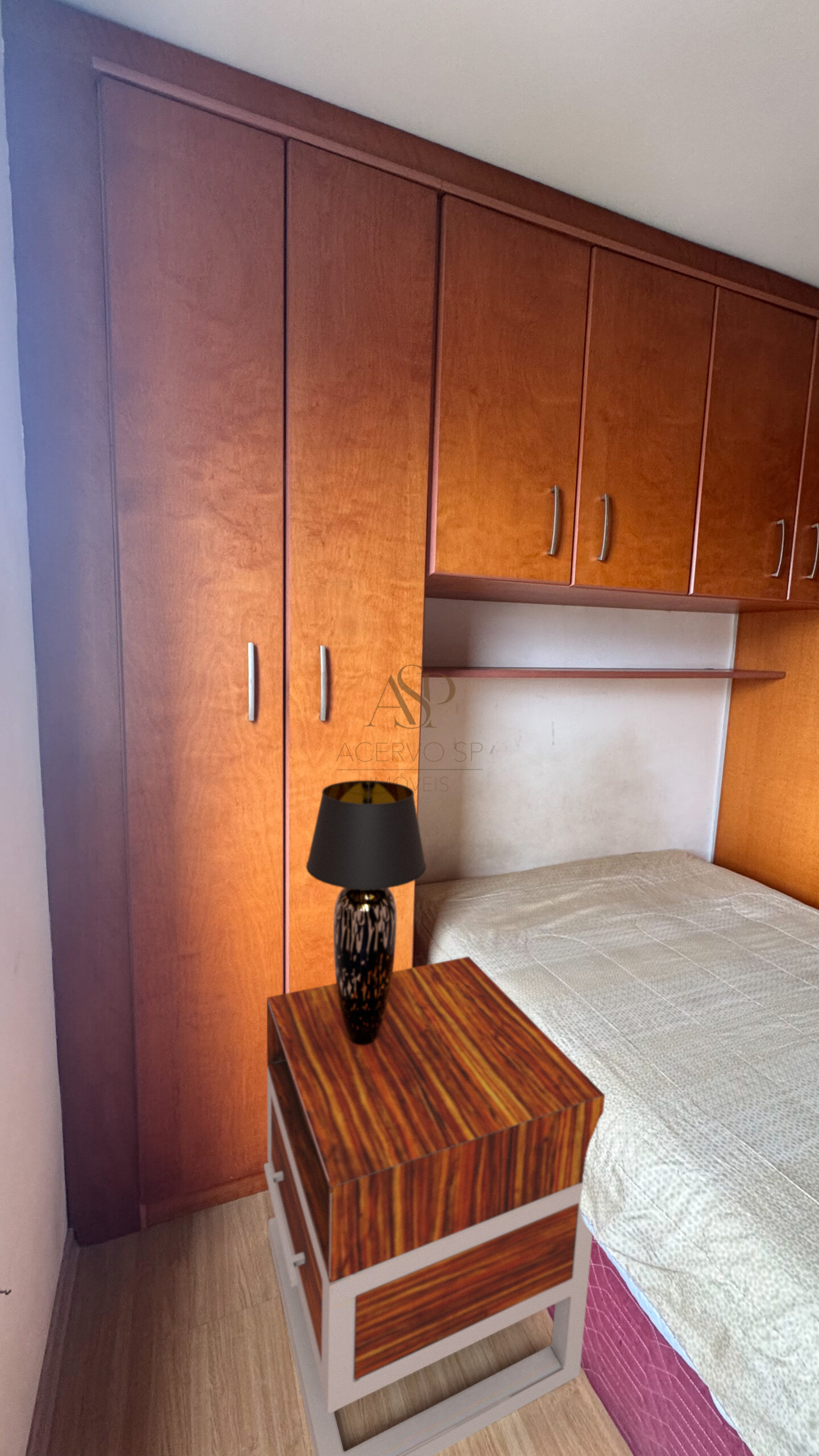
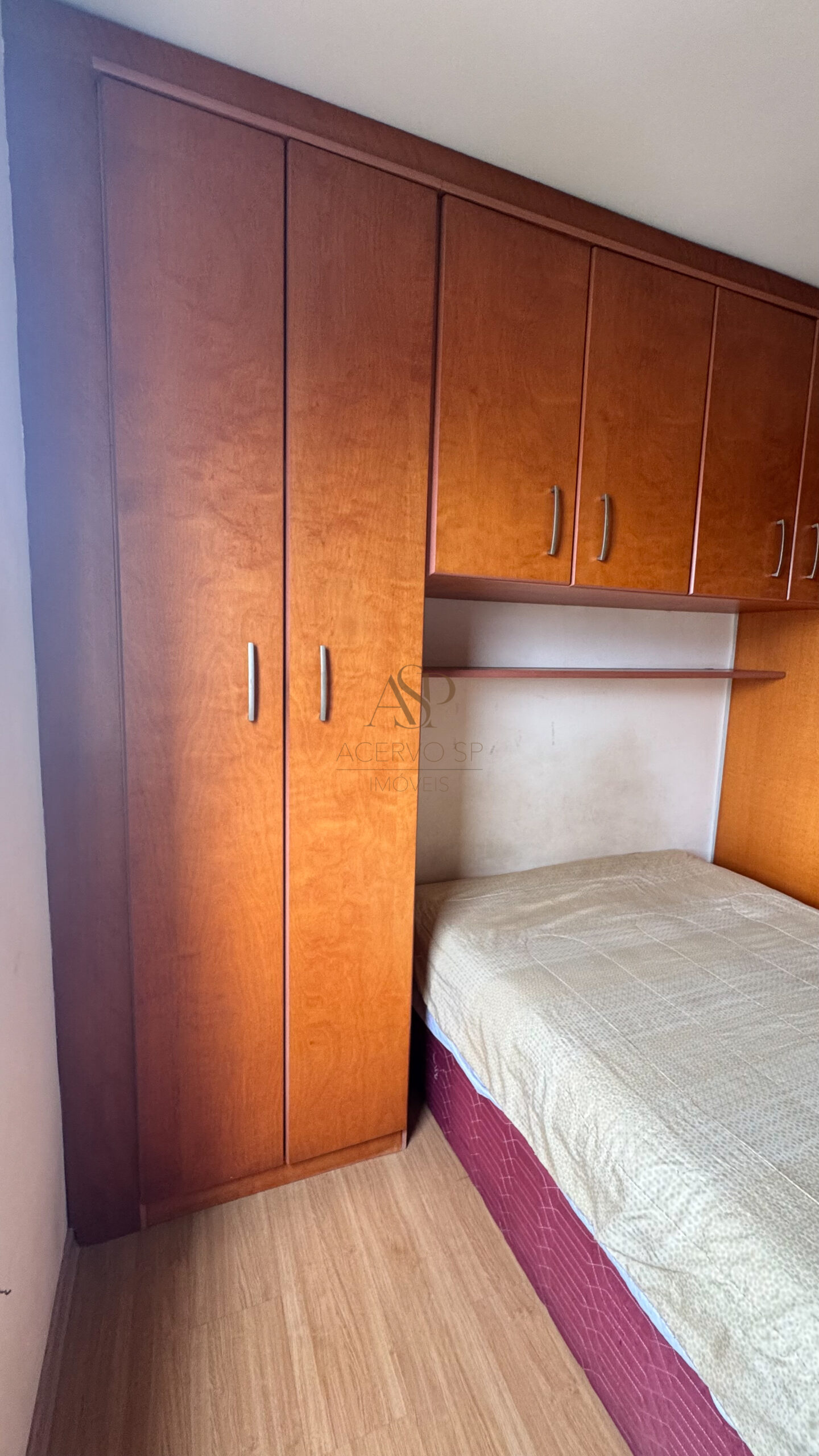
- table lamp (365, 917)
- nightstand (407, 1177)
